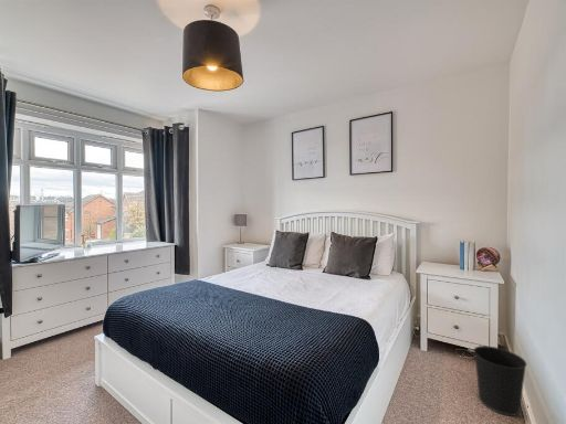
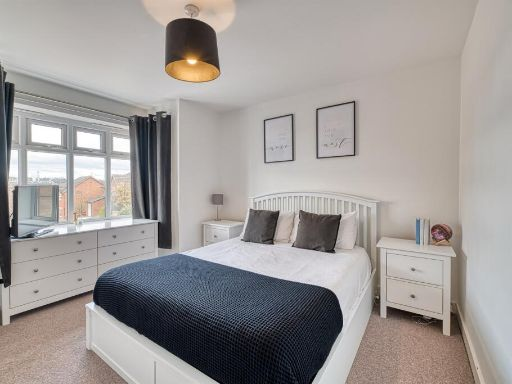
- wastebasket (499, 380)
